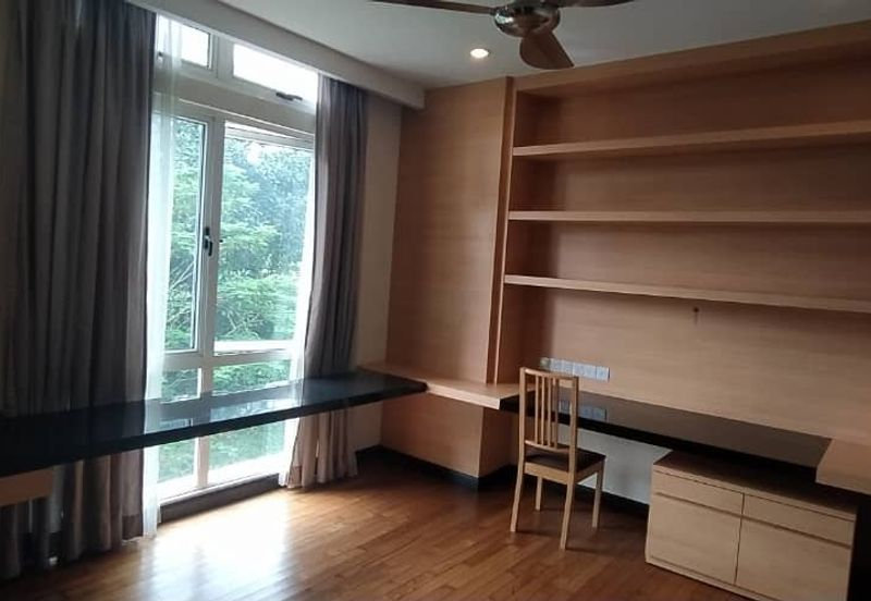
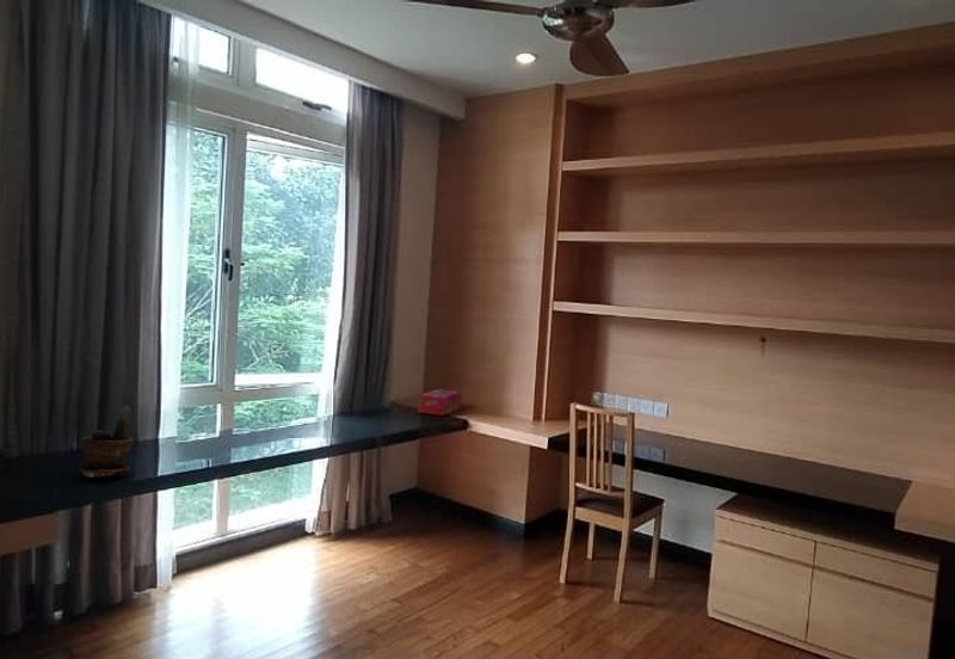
+ tissue box (439, 401)
+ potted plant (106, 442)
